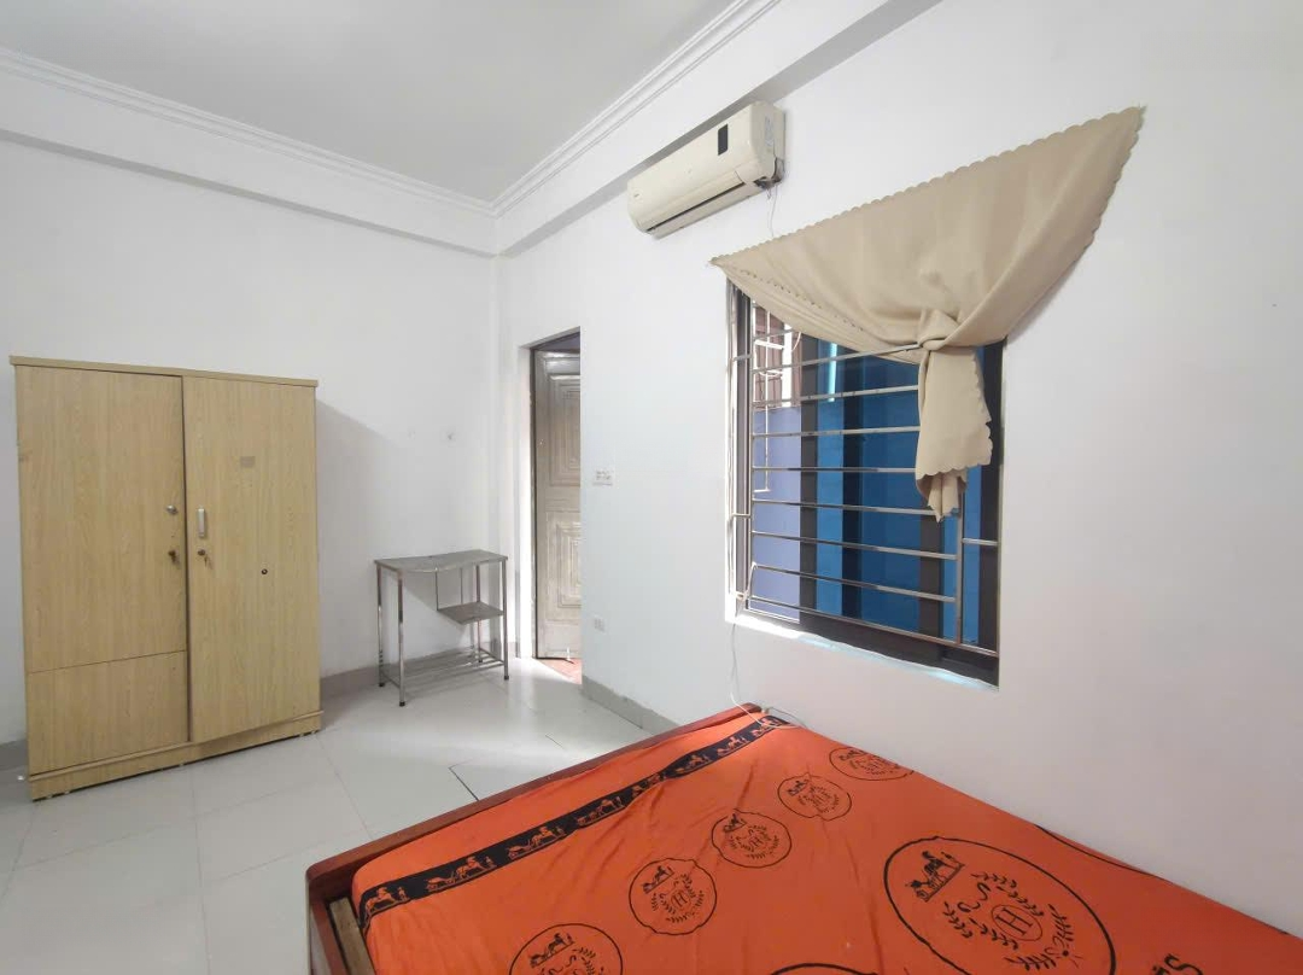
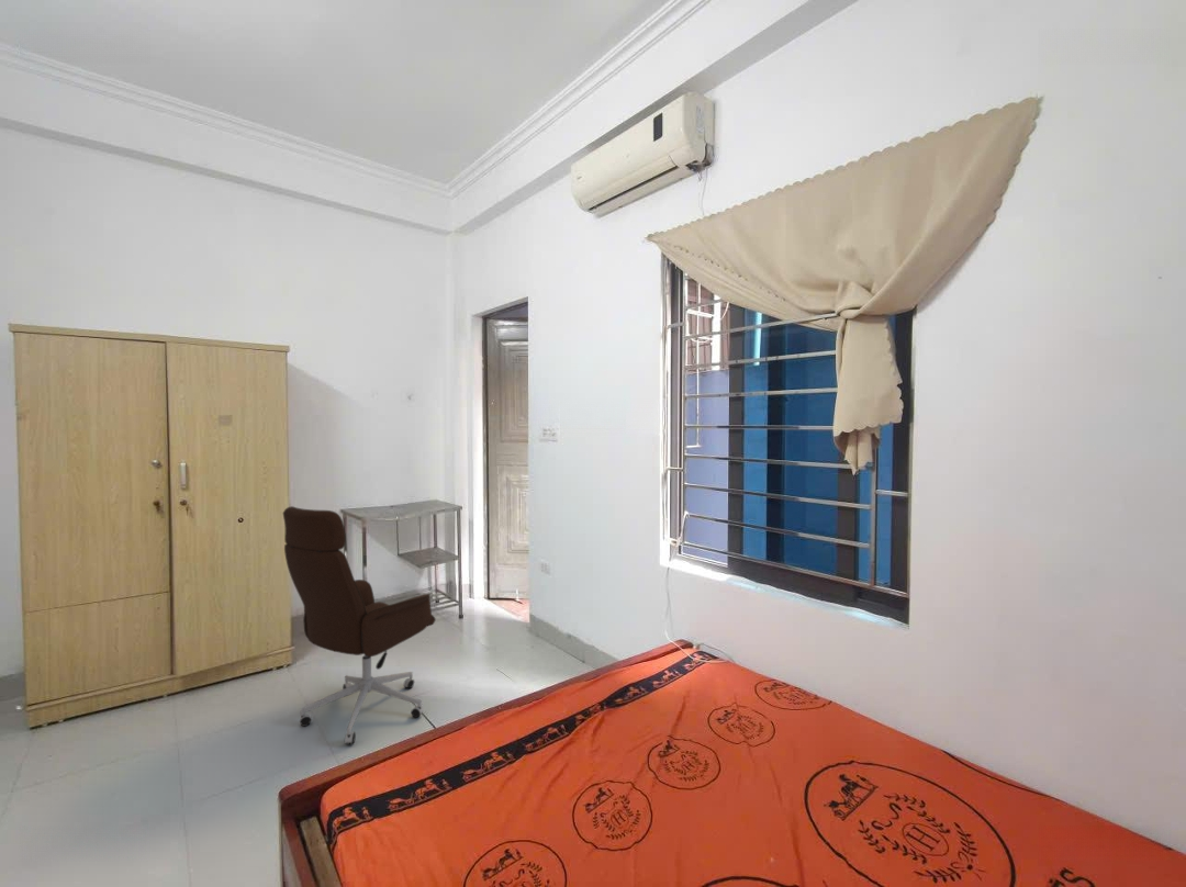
+ office chair (360, 608)
